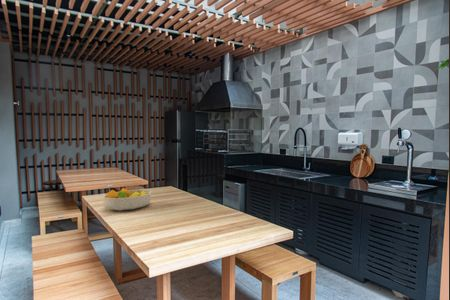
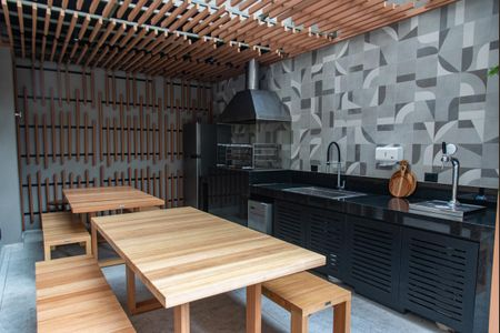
- fruit bowl (128, 197)
